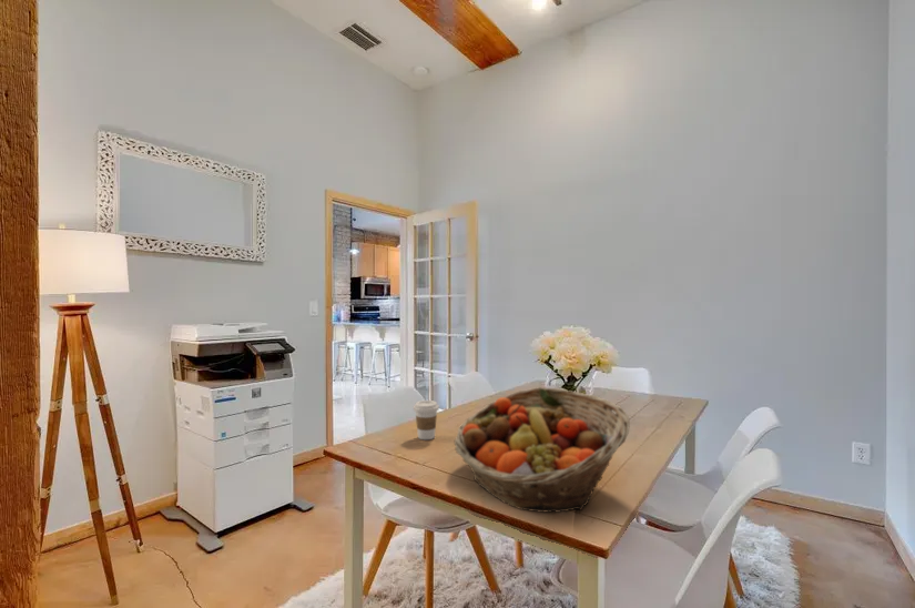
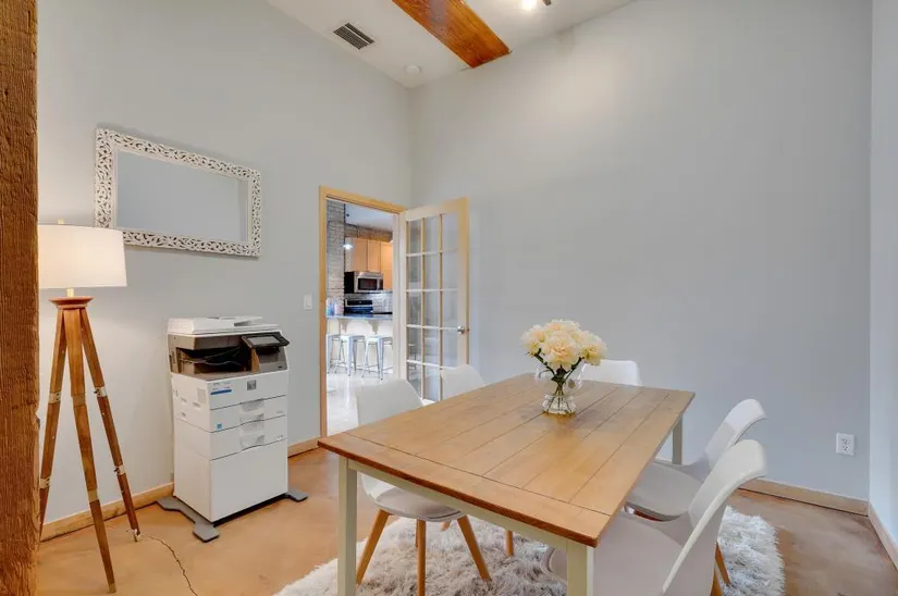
- coffee cup (426, 419)
- fruit basket (536, 440)
